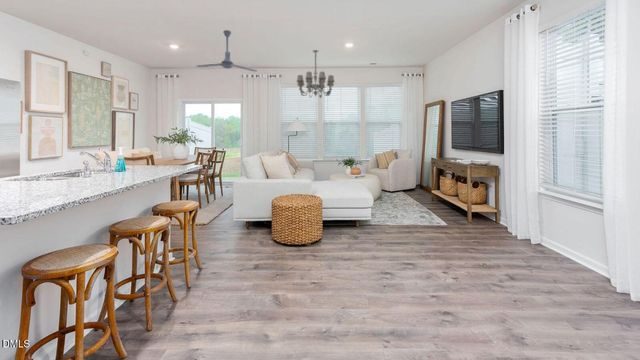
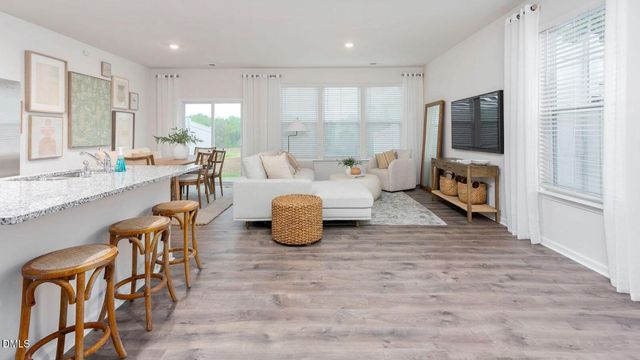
- chandelier (315, 73)
- ceiling fan (227, 46)
